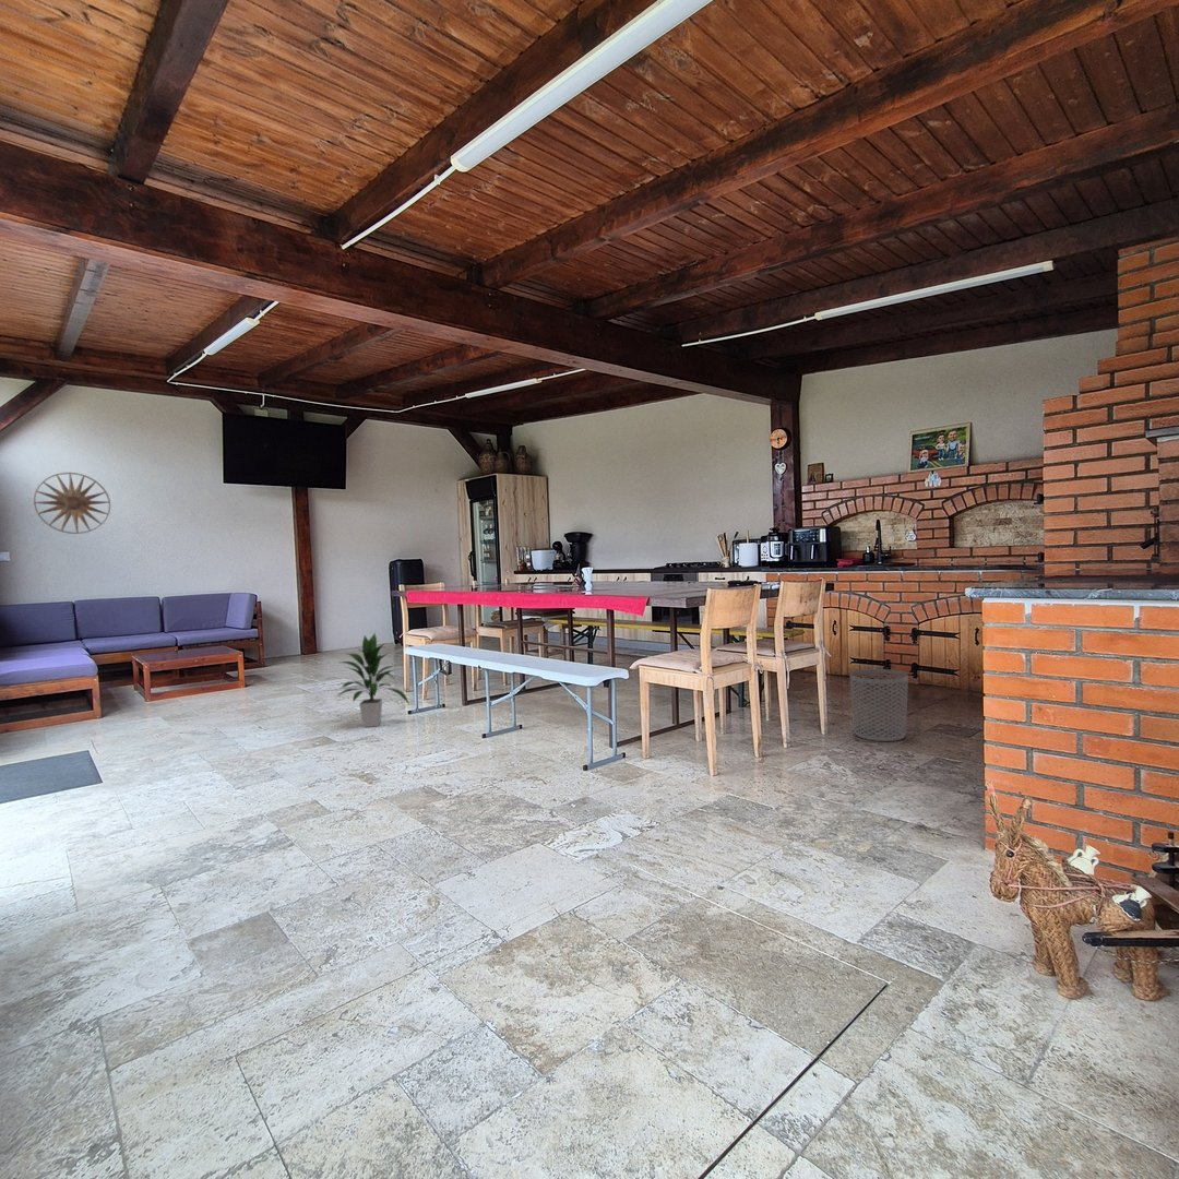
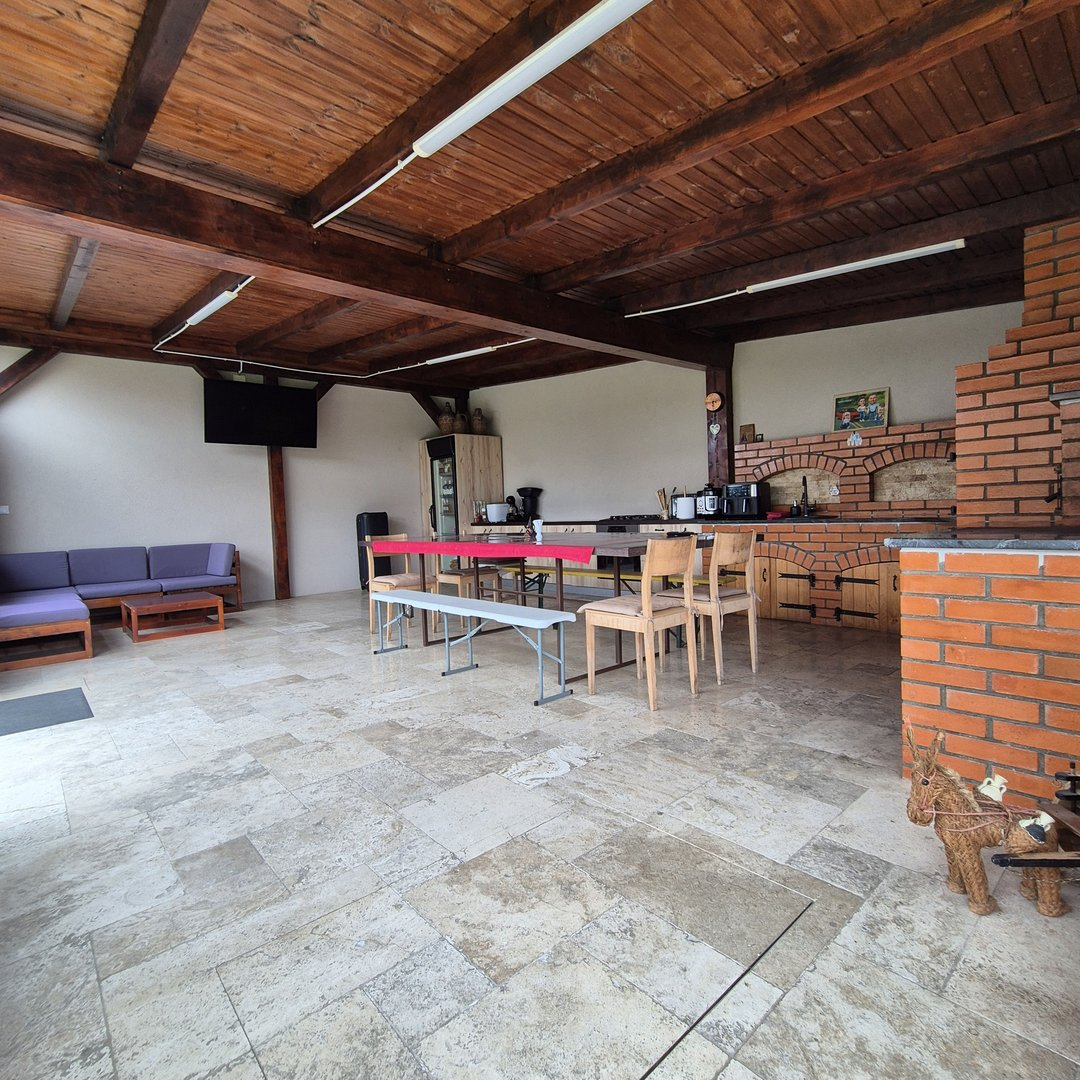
- wall art (73, 502)
- waste bin (879, 704)
- indoor plant (371, 680)
